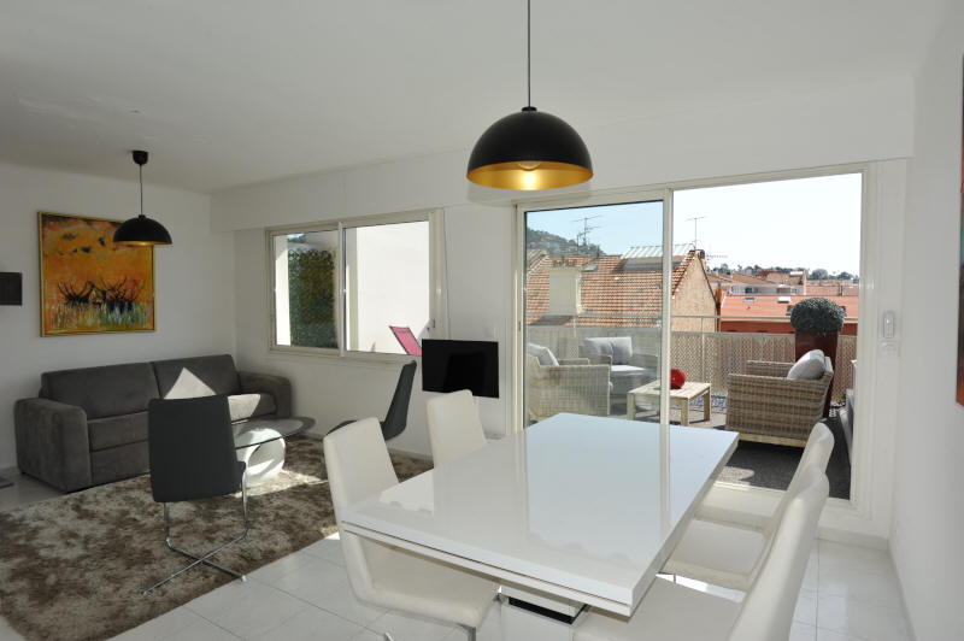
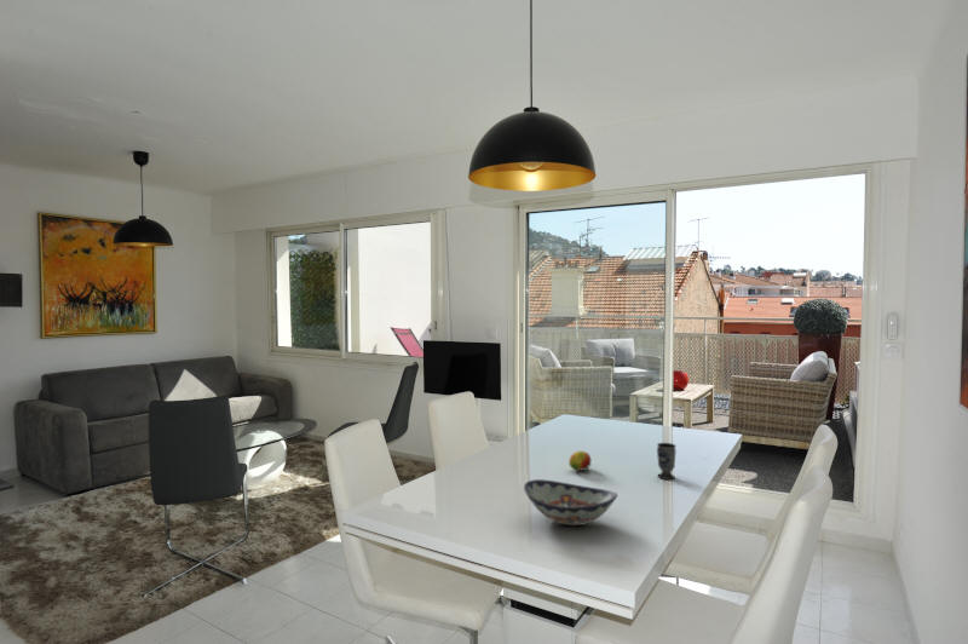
+ fruit (580, 460)
+ decorative bowl (569, 505)
+ cup (666, 460)
